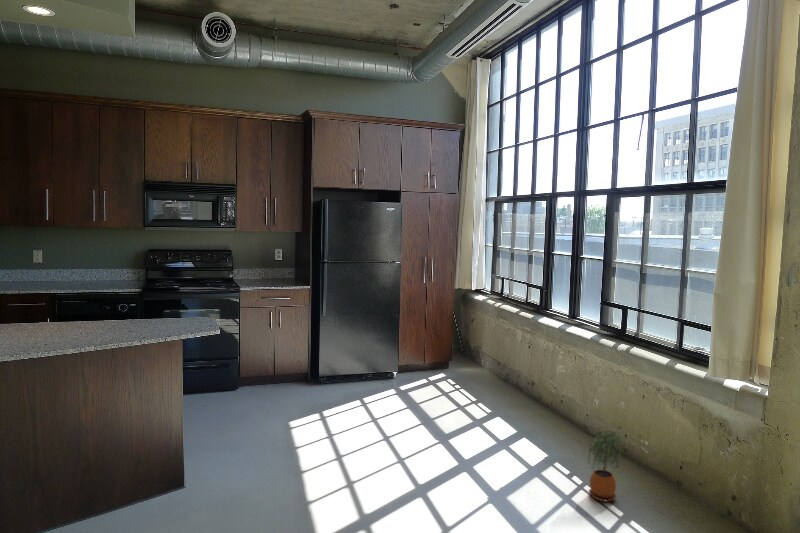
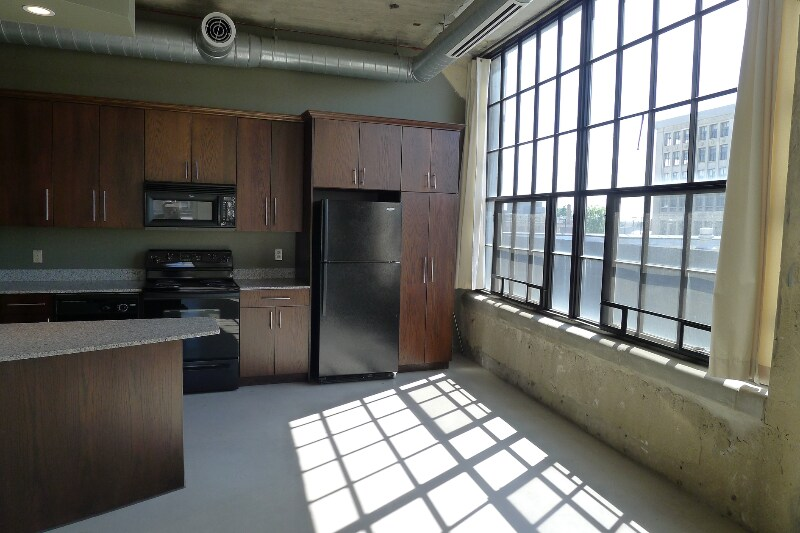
- potted plant (603, 464)
